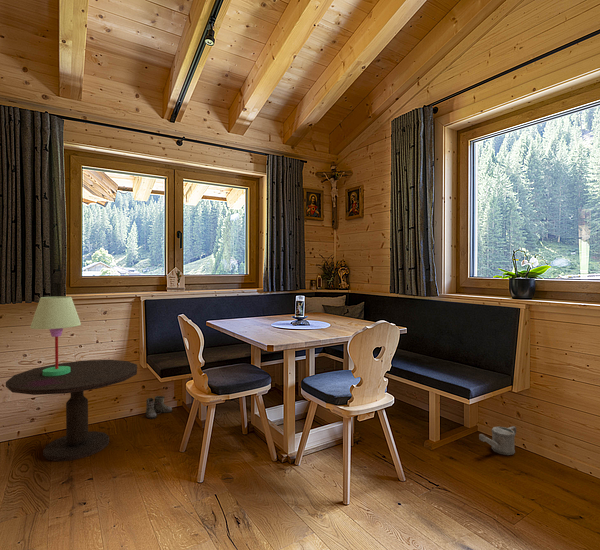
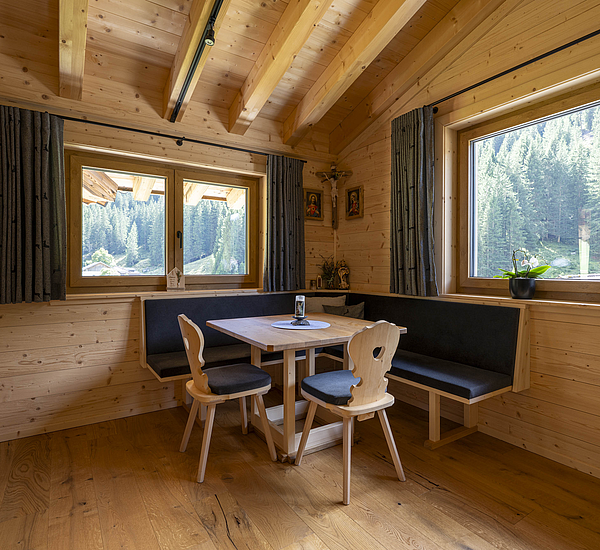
- side table (77, 409)
- table lamp (56, 334)
- boots (156, 406)
- watering can (499, 440)
